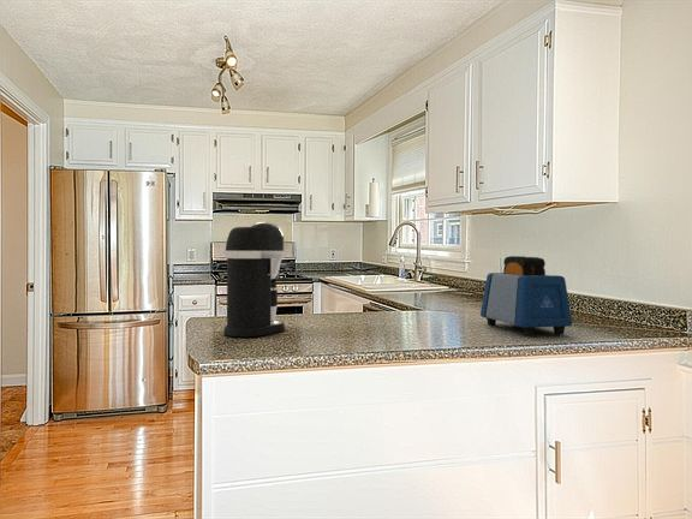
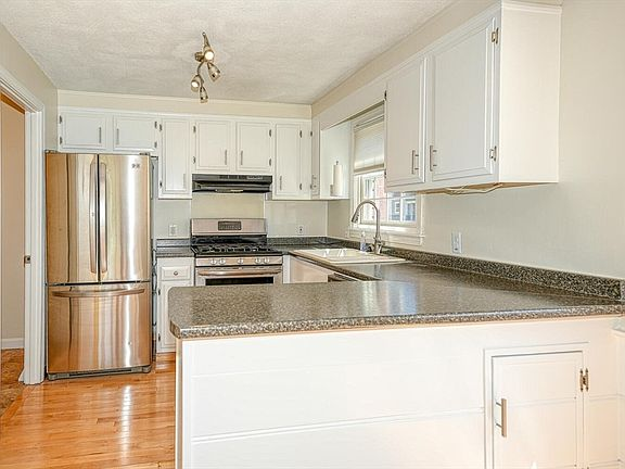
- toaster (523, 292)
- coffee maker (255, 276)
